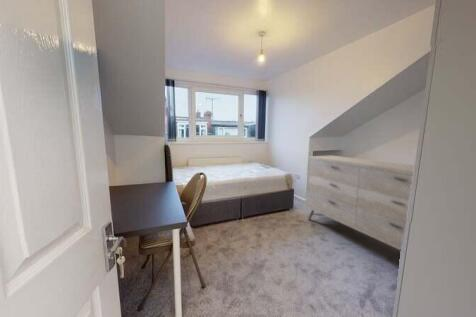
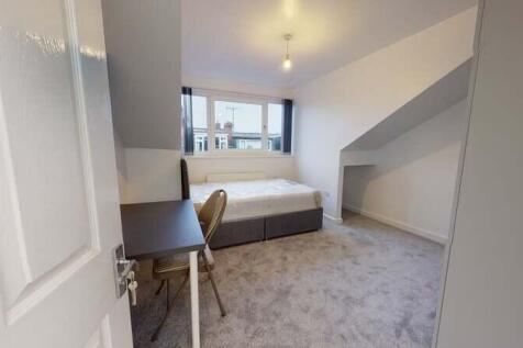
- dresser (369, 203)
